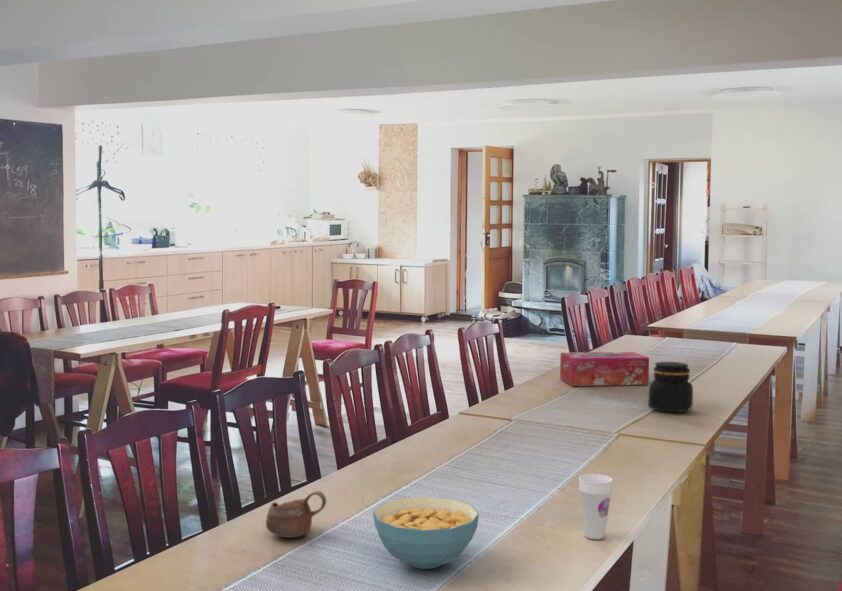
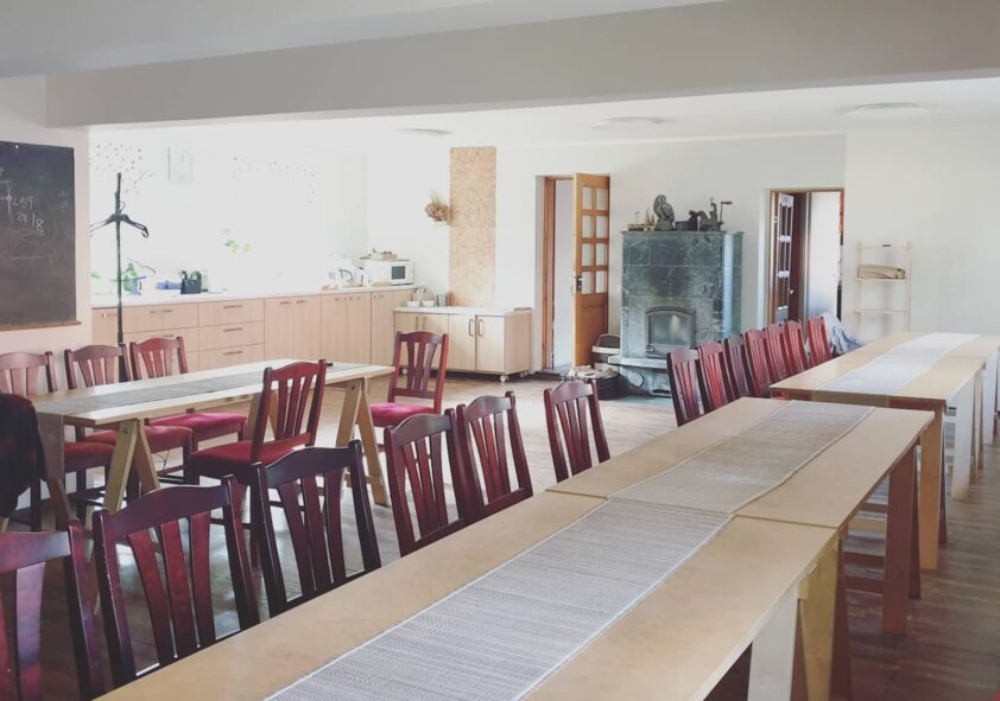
- cup (293, 513)
- tissue box (603, 368)
- jar (671, 386)
- cup (595, 507)
- cereal bowl (425, 537)
